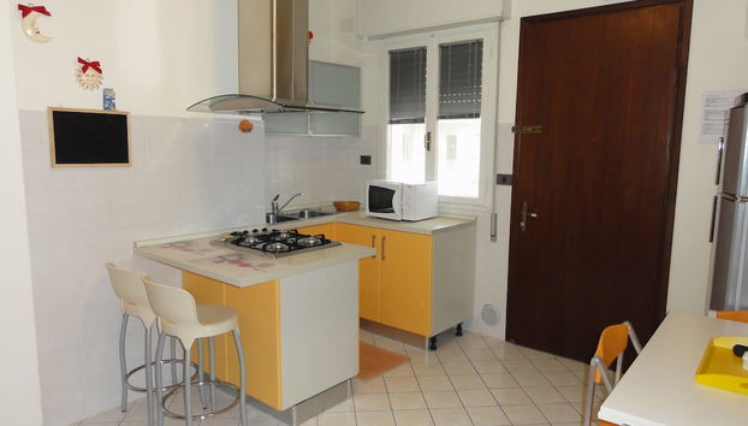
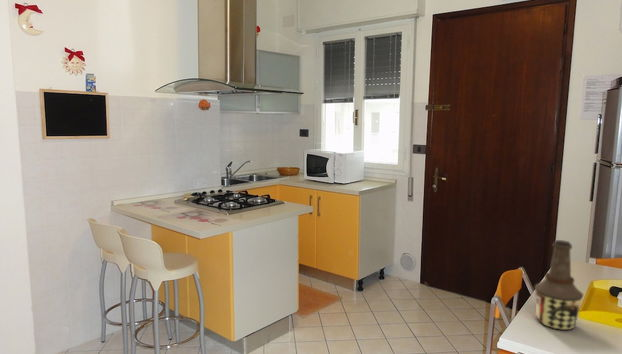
+ bottle (559, 282)
